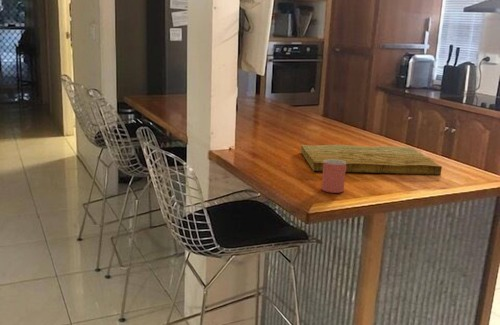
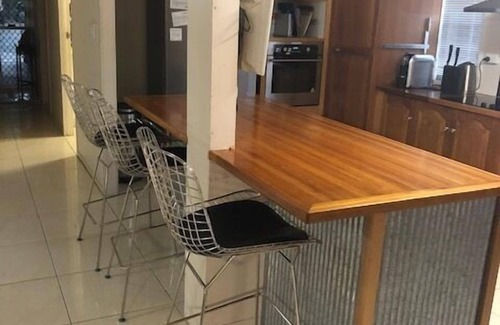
- cutting board (367, 157)
- cup (331, 174)
